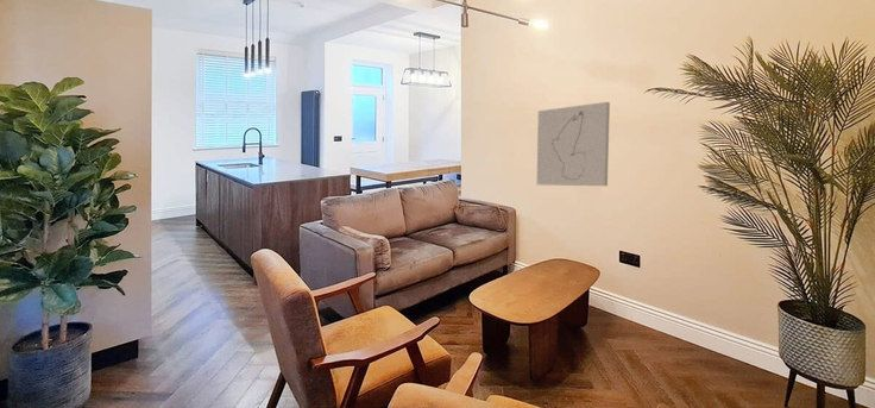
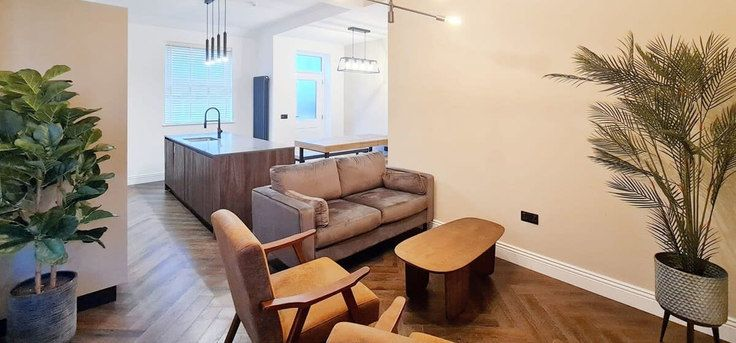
- wall art (571, 146)
